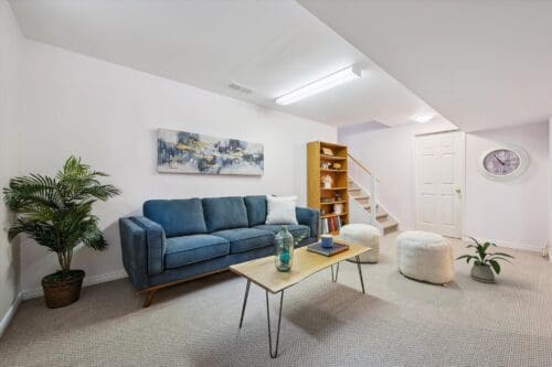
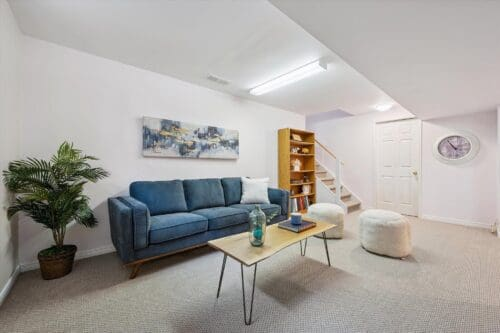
- house plant (485, 260)
